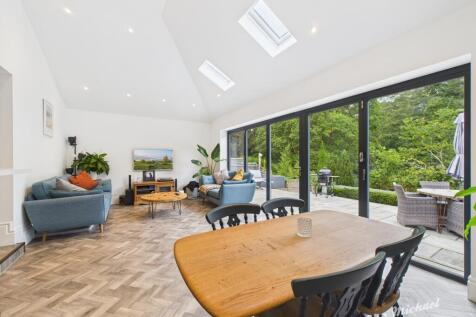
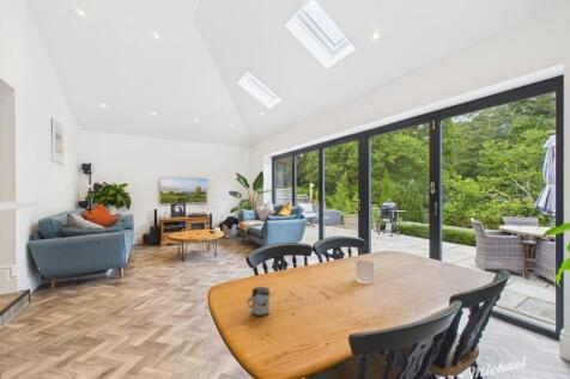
+ cup (257, 301)
